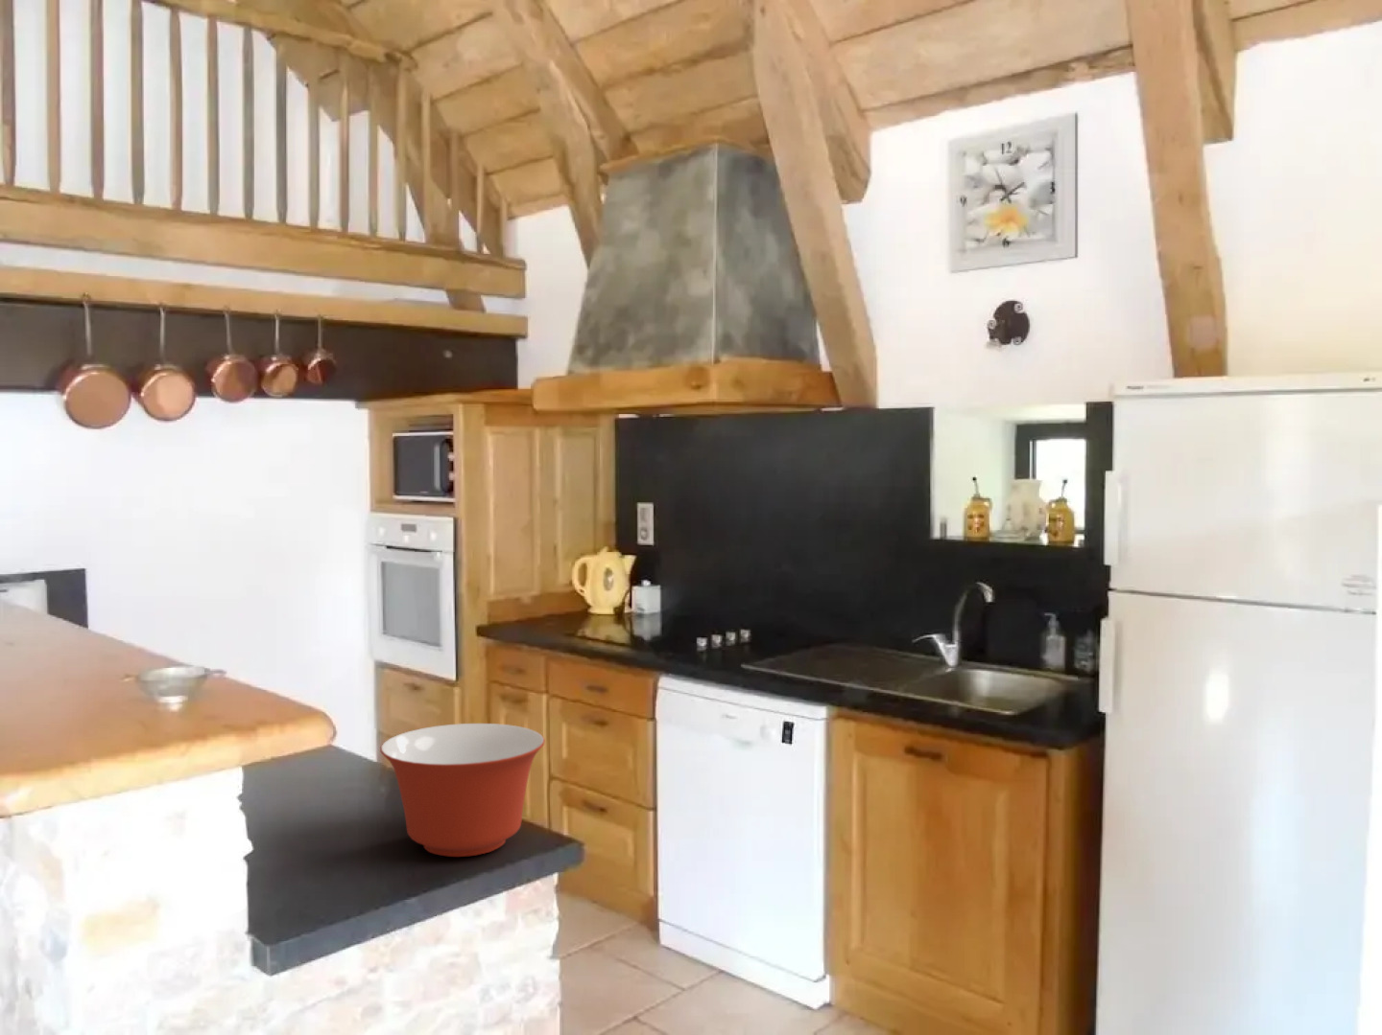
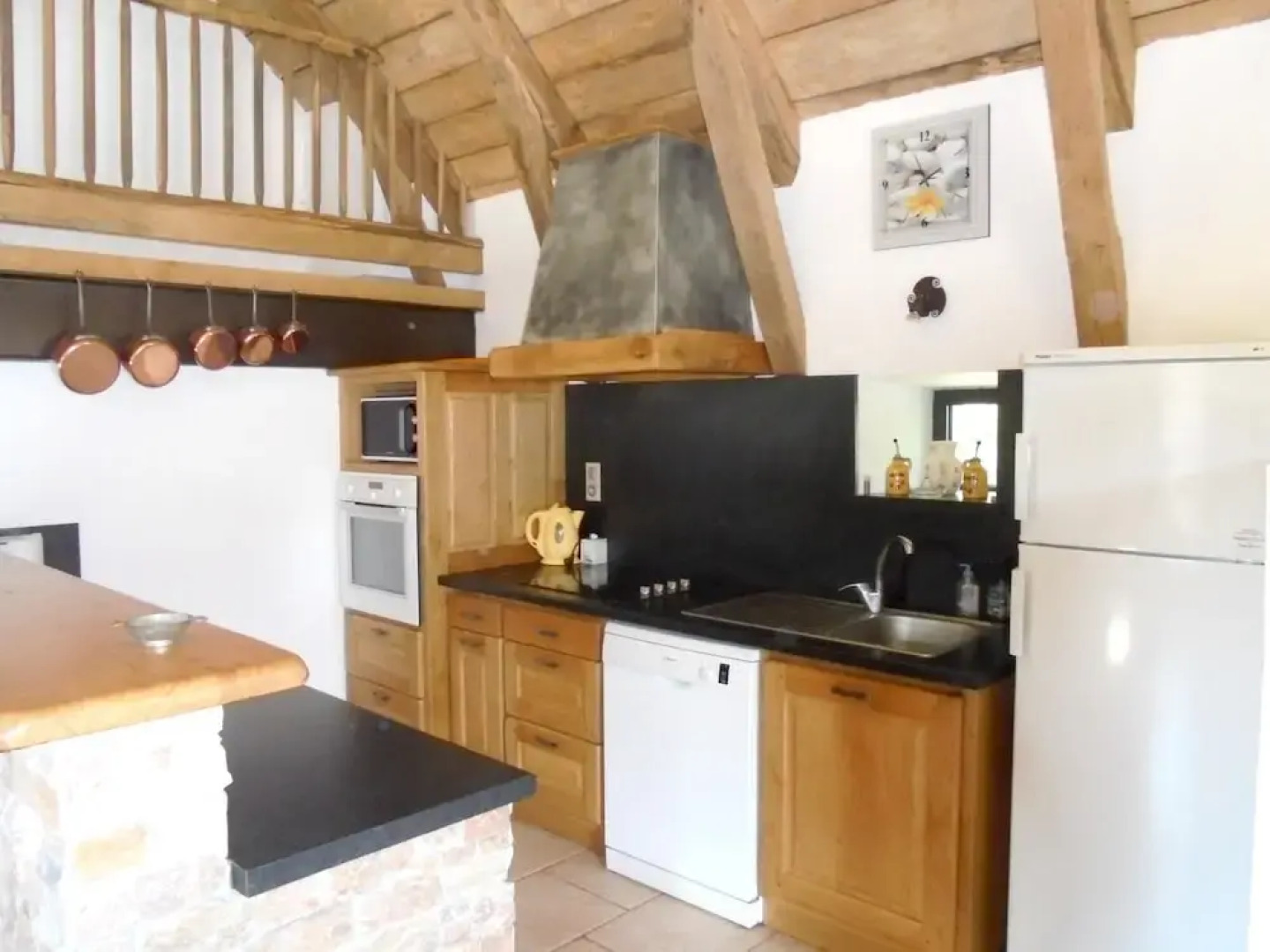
- mixing bowl (464, 793)
